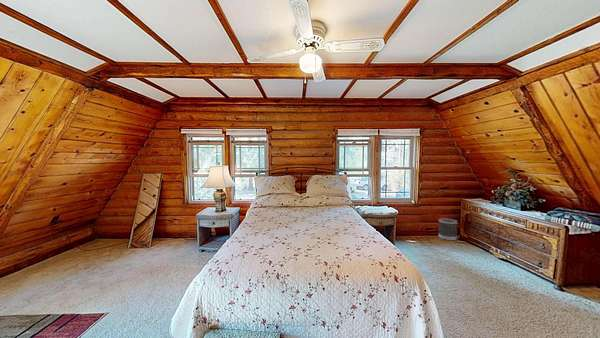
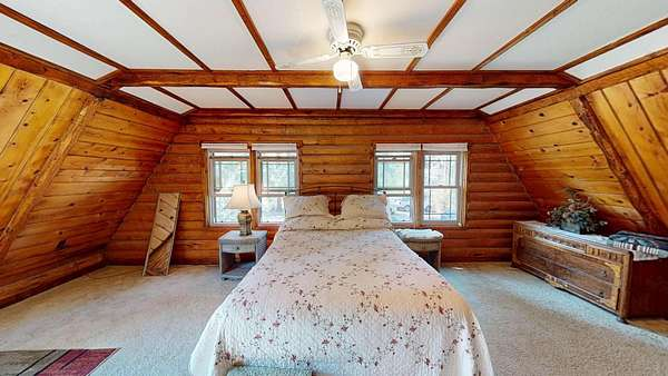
- wastebasket (447, 229)
